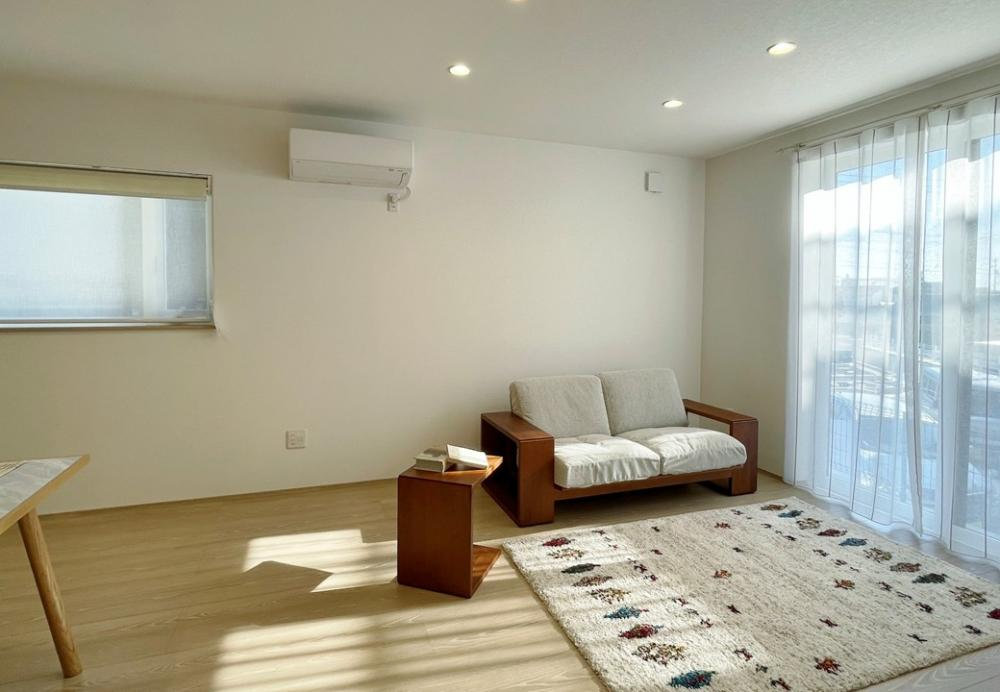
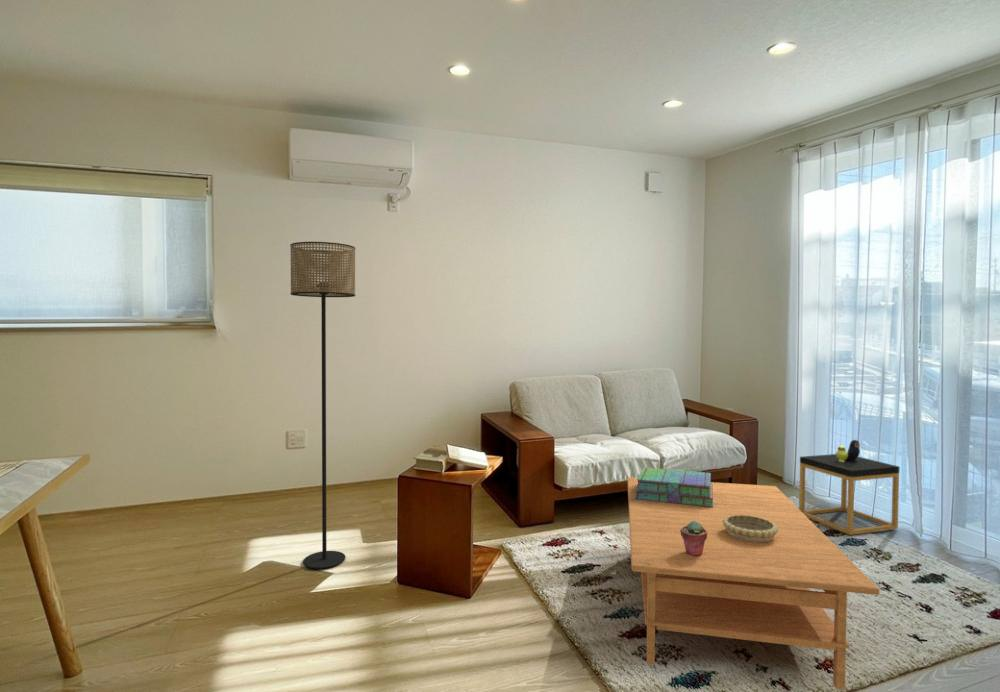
+ stack of books (674, 484)
+ potted succulent (693, 536)
+ side table (846, 480)
+ floor lamp (323, 404)
+ coffee table (718, 561)
+ decorative bowl (750, 528)
